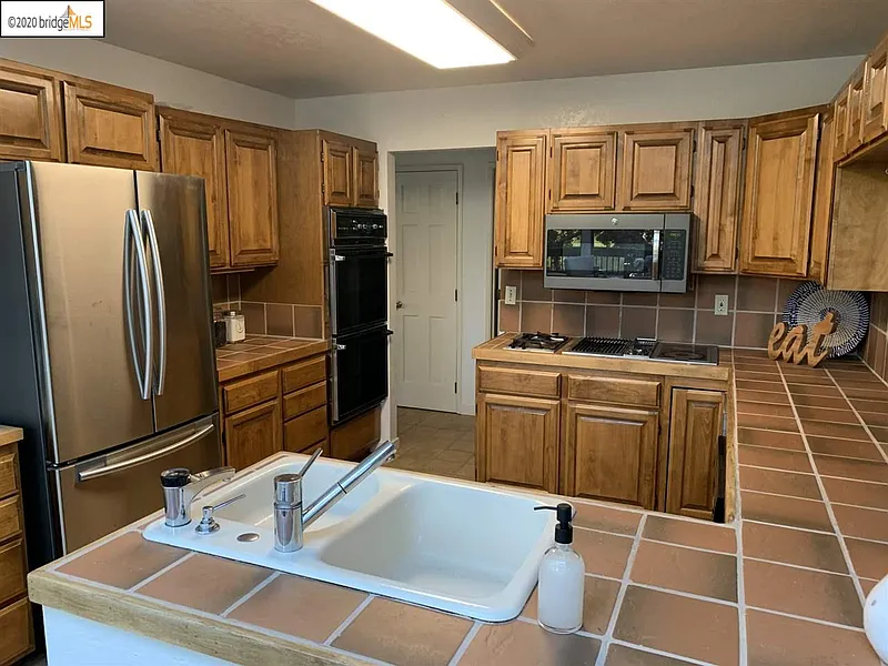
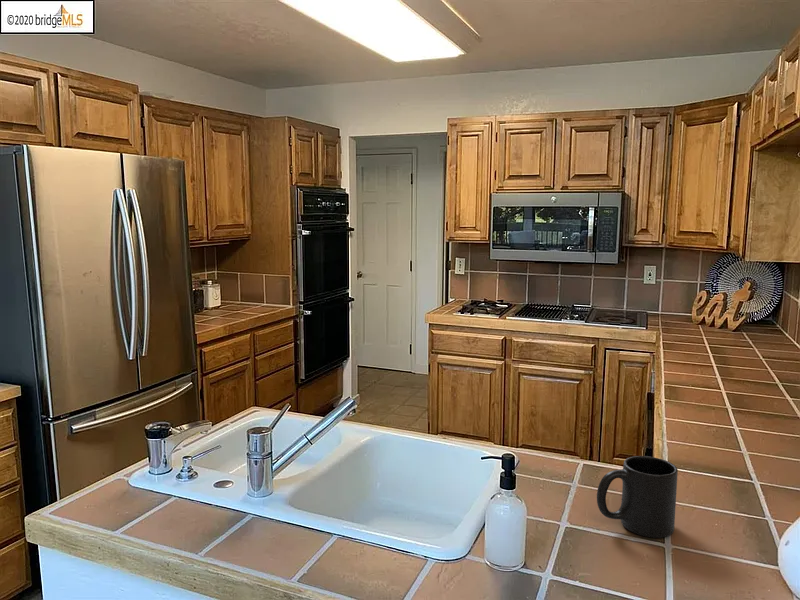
+ mug (639, 496)
